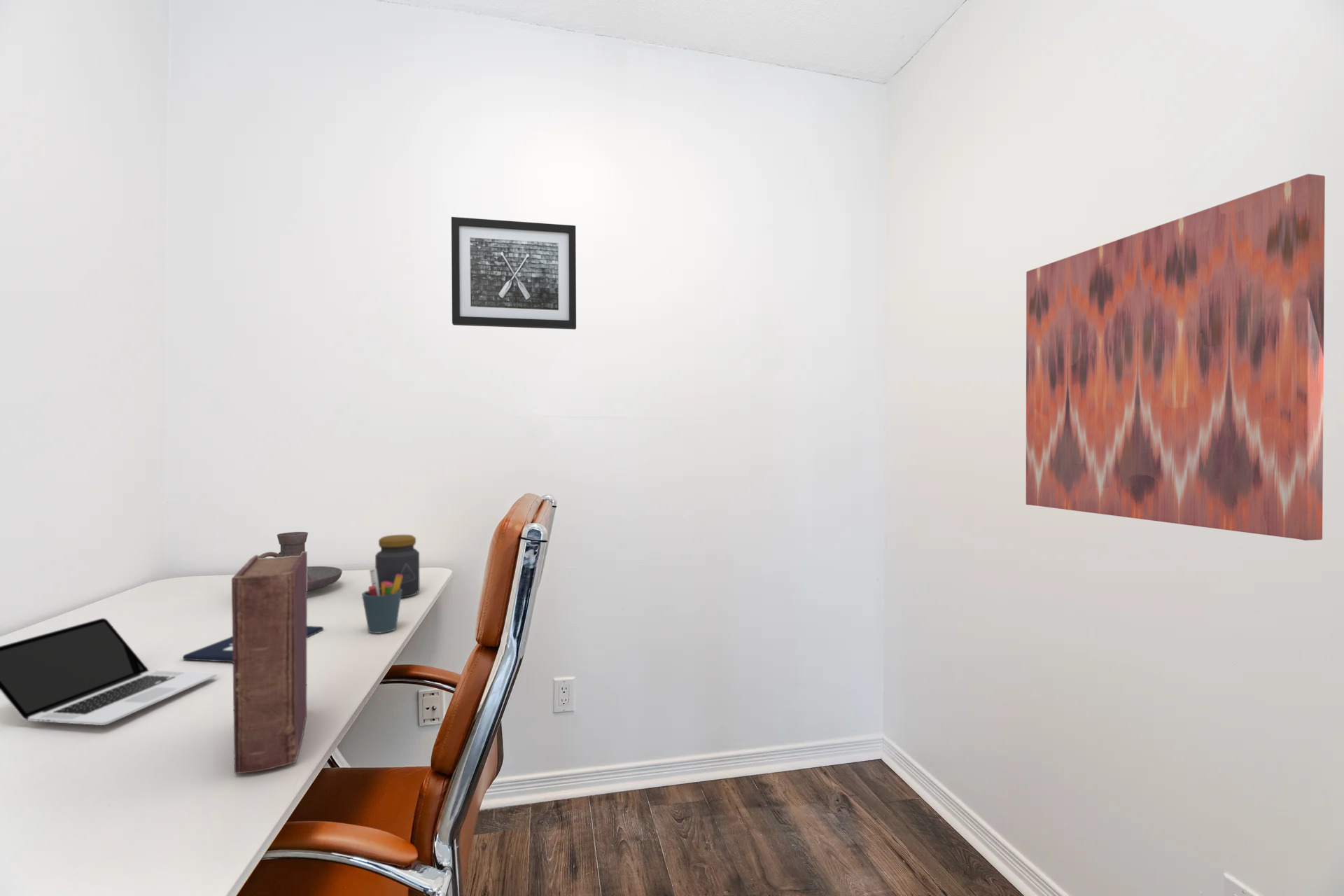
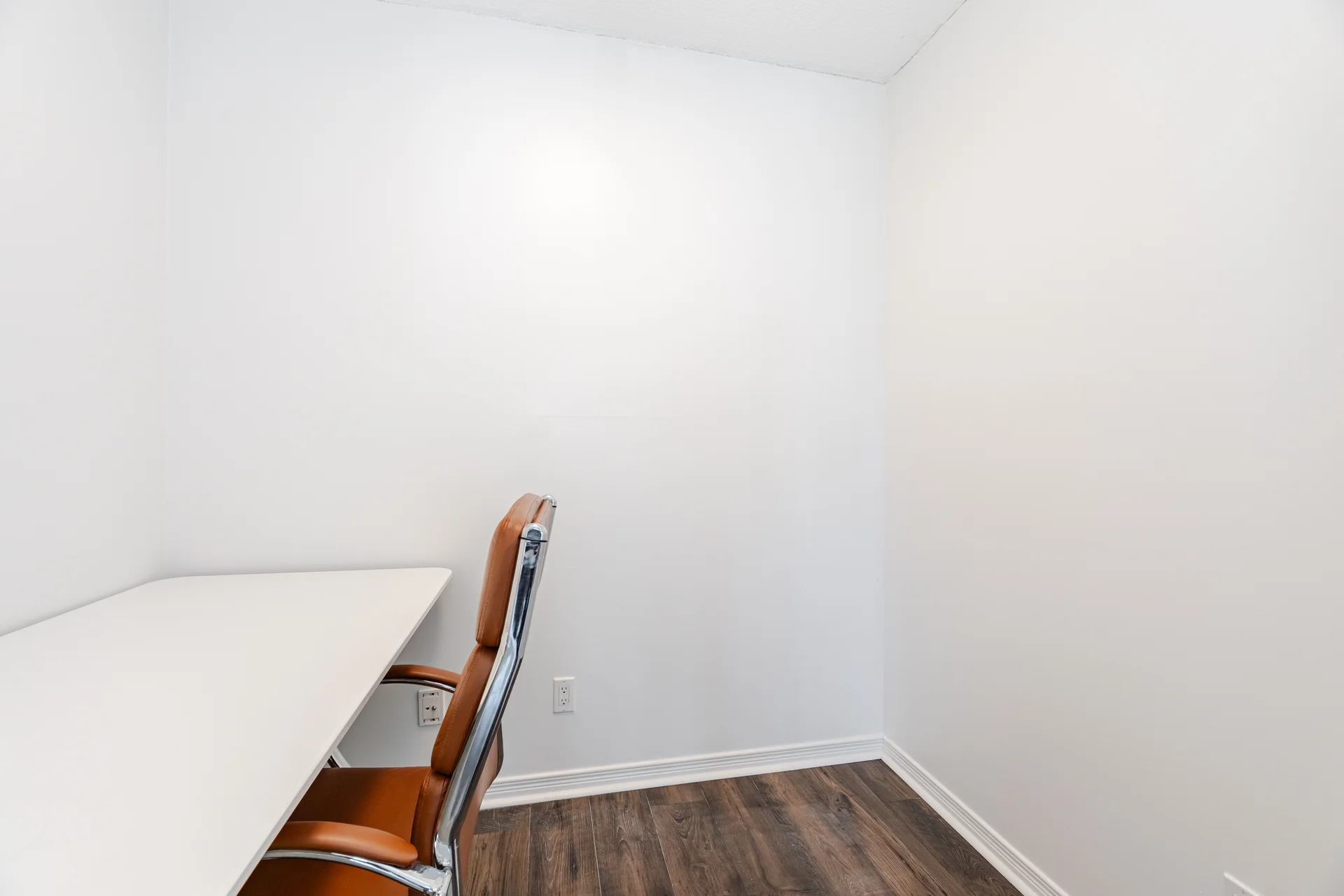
- wall art (515, 274)
- wall art (1142, 376)
- laptop (186, 654)
- jar (398, 565)
- candle holder (284, 556)
- pen holder (383, 600)
- book (274, 652)
